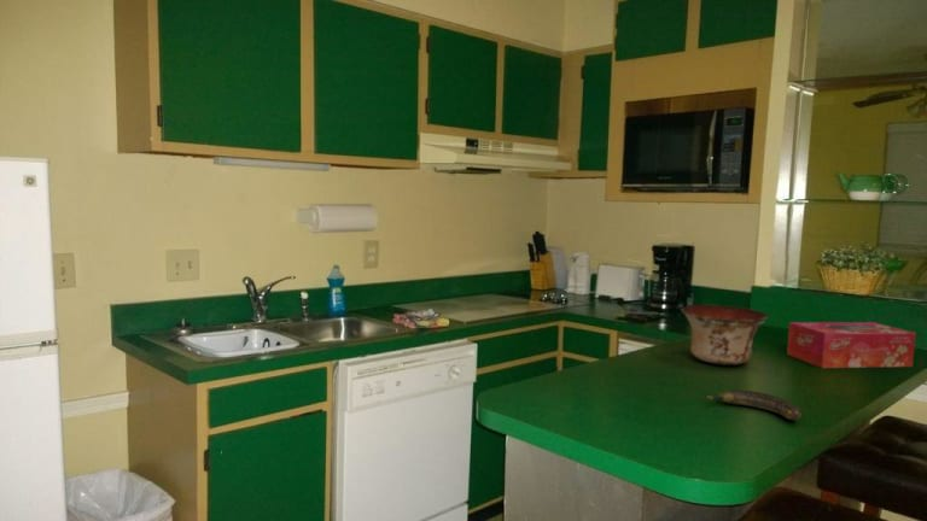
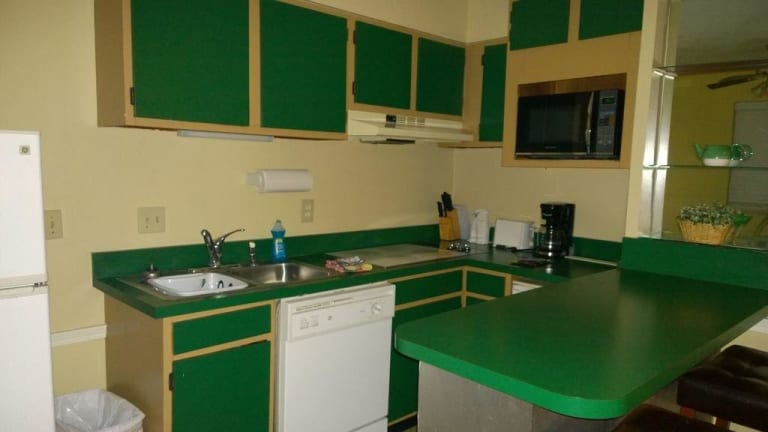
- tissue box (849, 344)
- bowl (722, 336)
- banana (757, 403)
